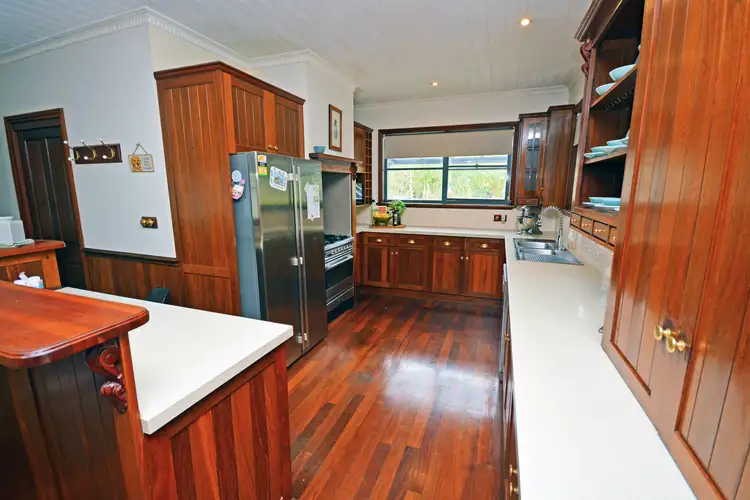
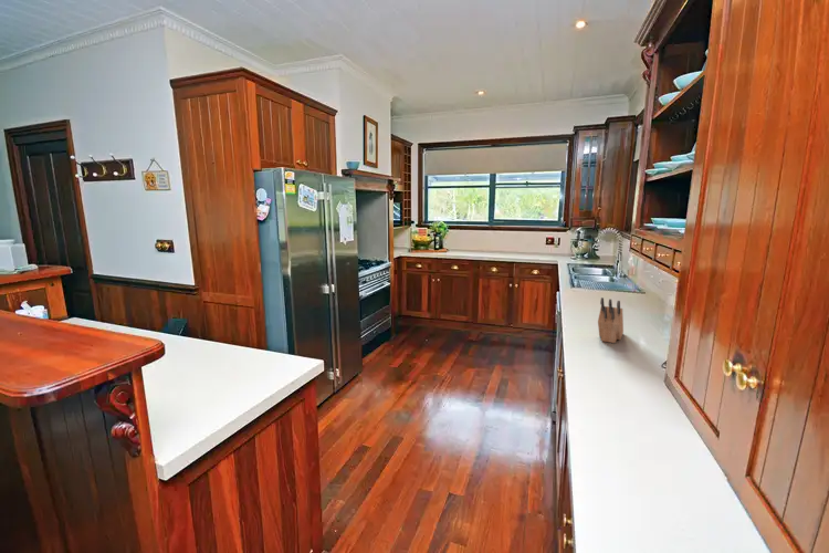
+ knife block (611, 316)
